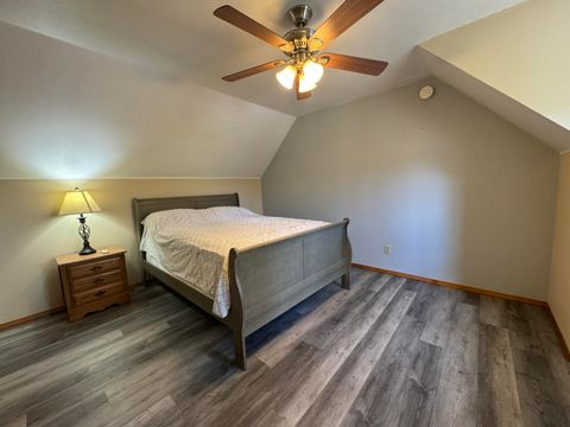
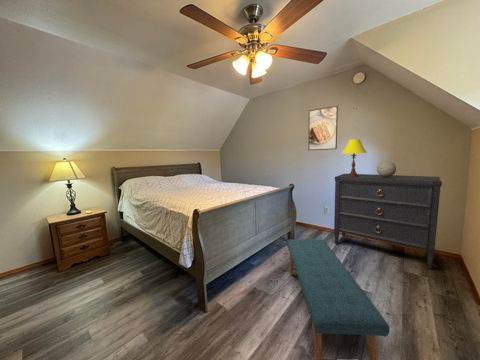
+ decorative sphere (386, 168)
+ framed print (322, 129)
+ dresser (381, 213)
+ bench (320, 288)
+ table lamp (353, 157)
